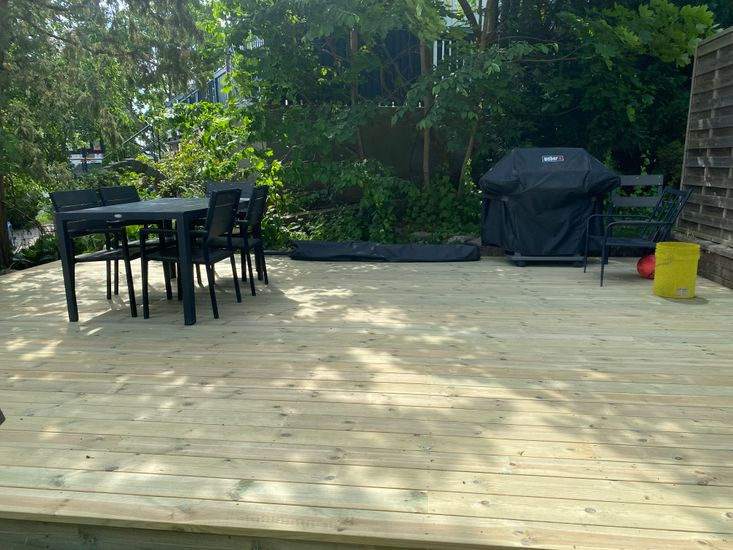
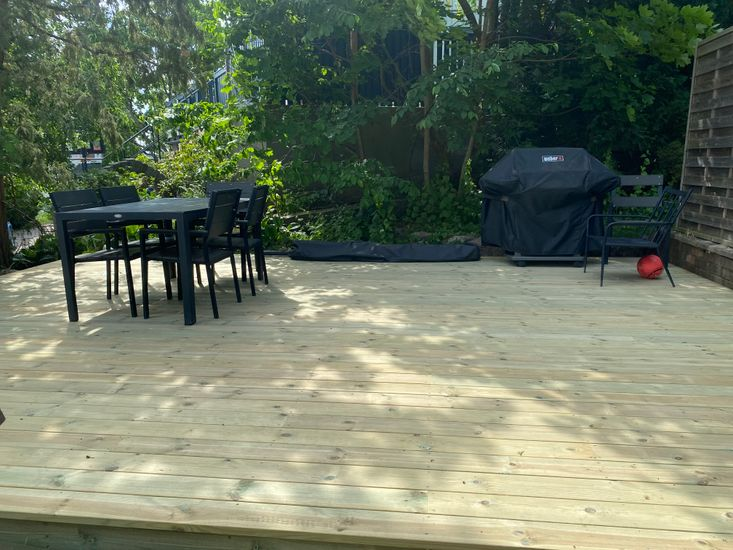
- bucket (675, 269)
